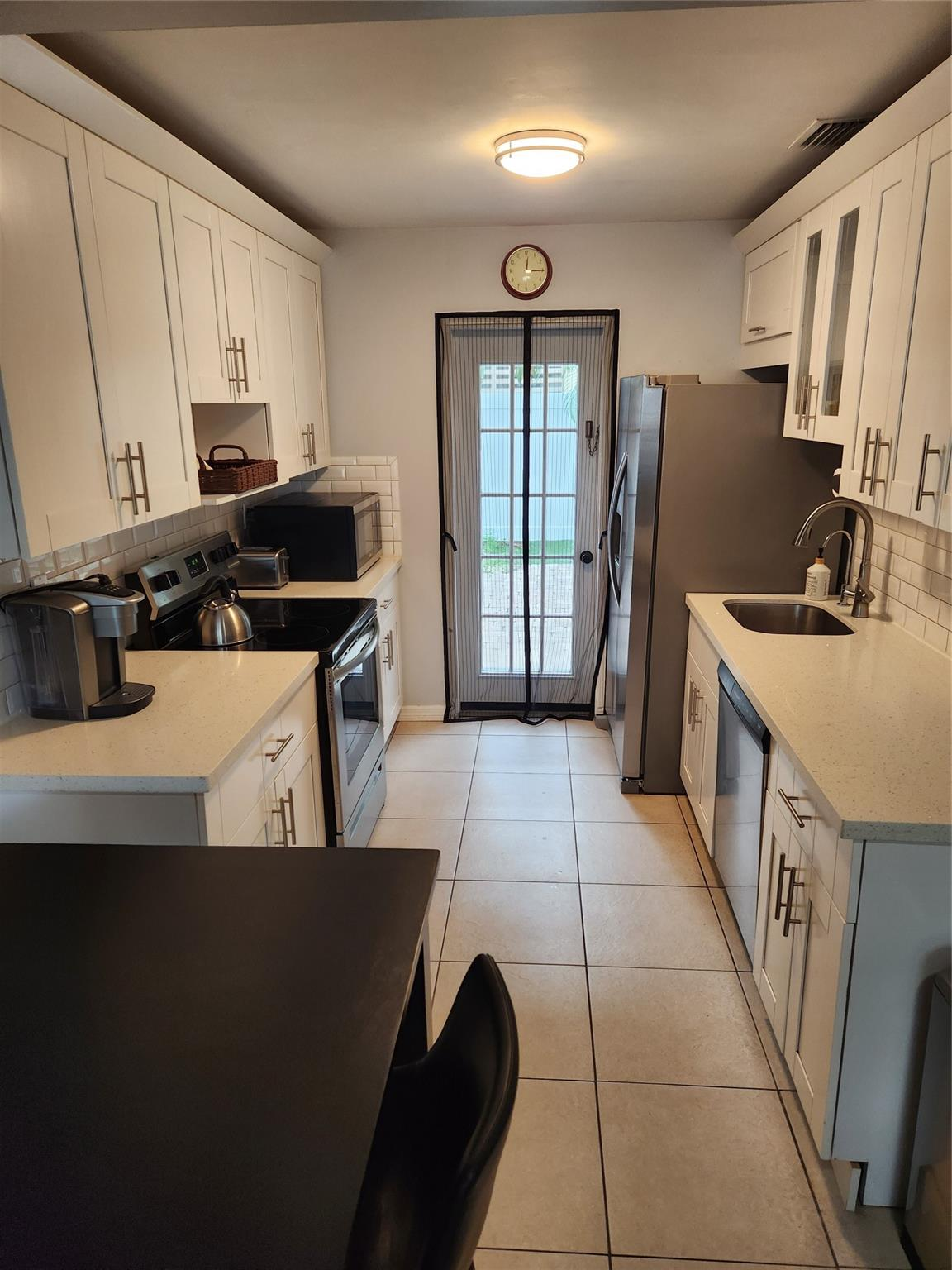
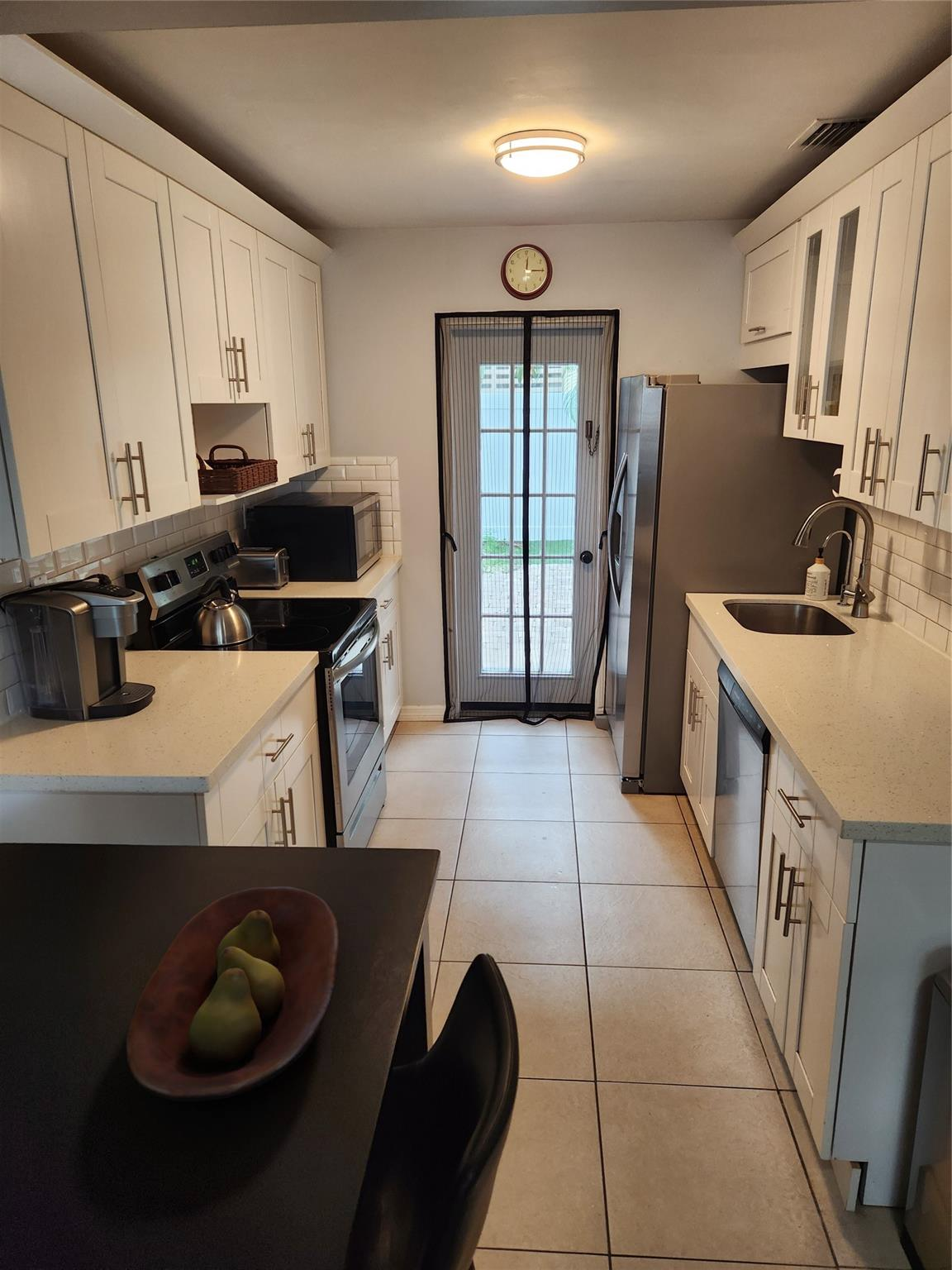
+ fruit bowl (243, 976)
